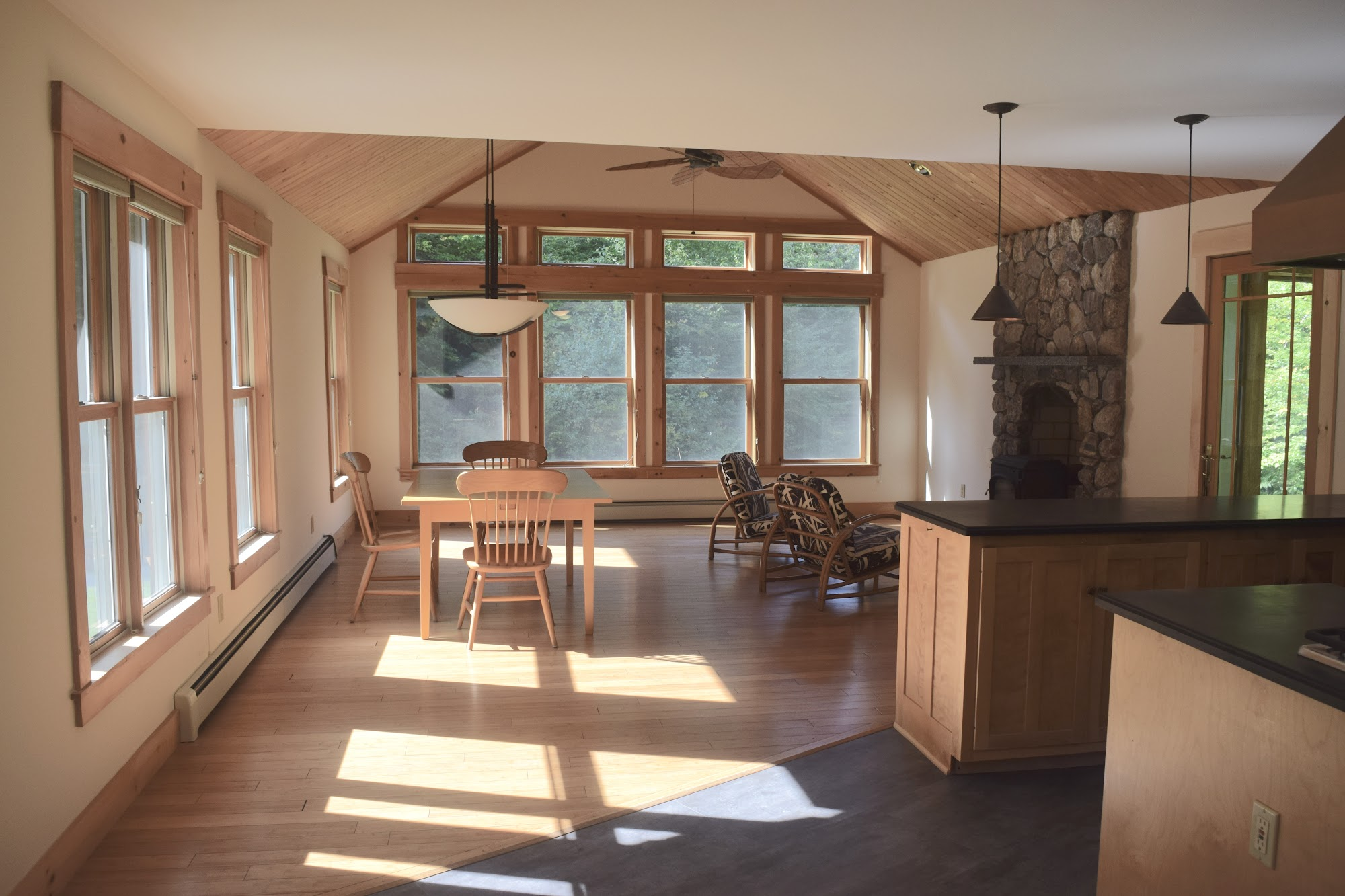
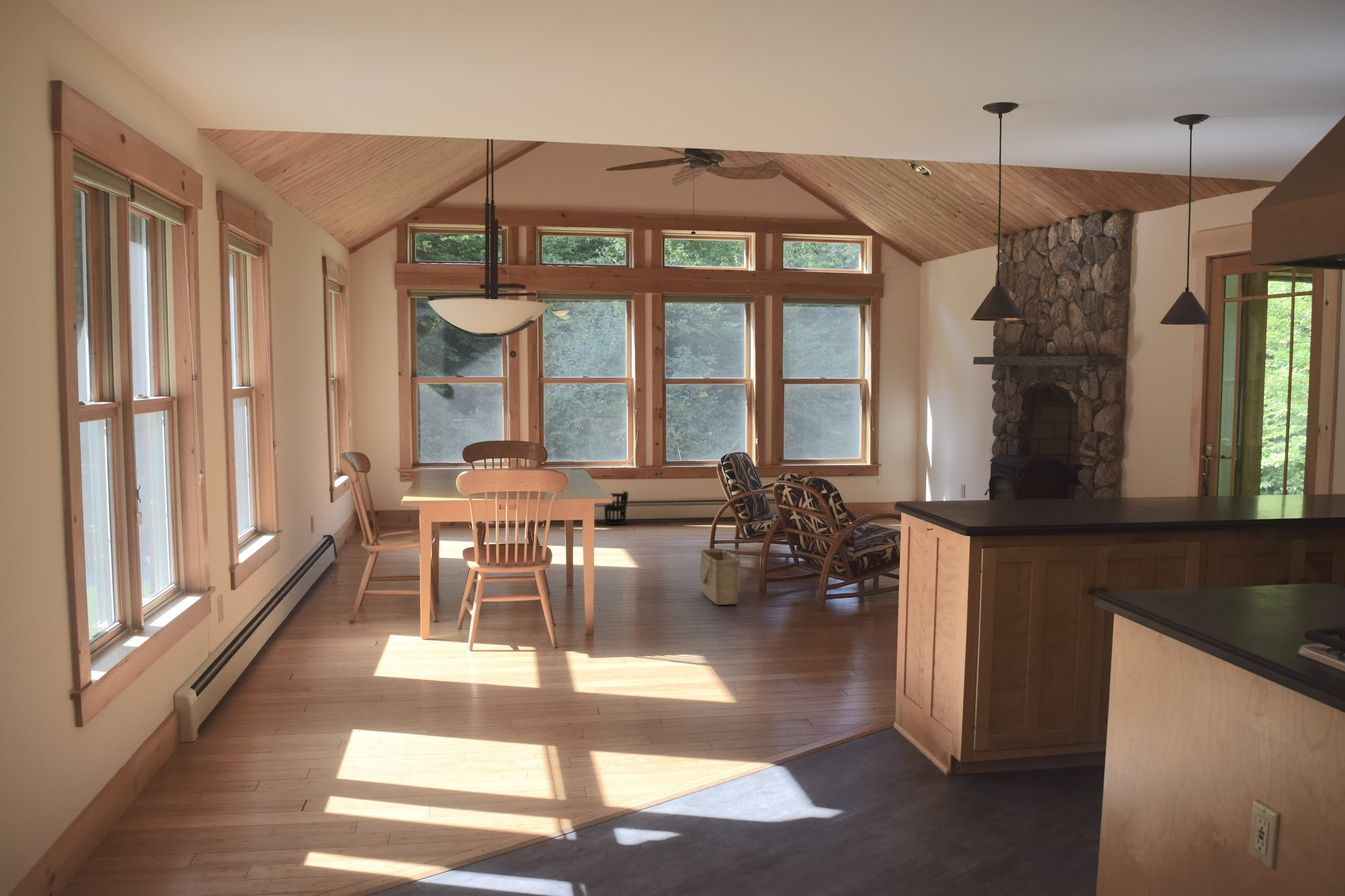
+ wastebasket (615, 507)
+ basket (719, 576)
